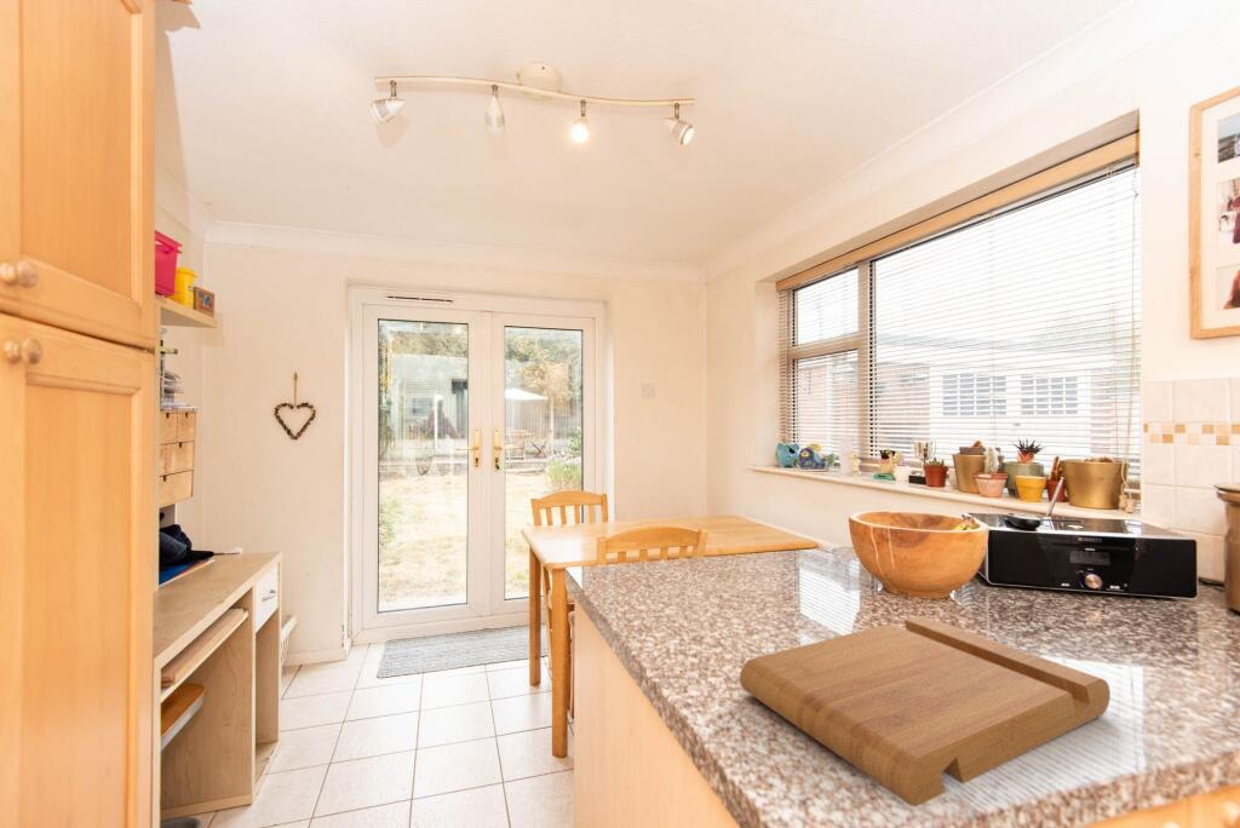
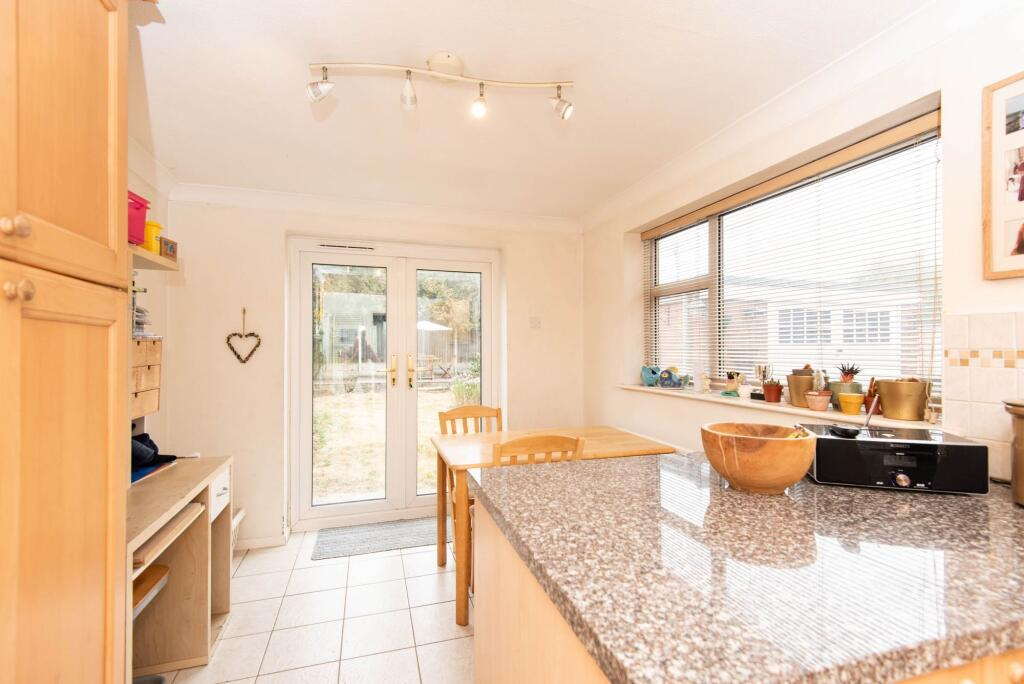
- cutting board (919, 685)
